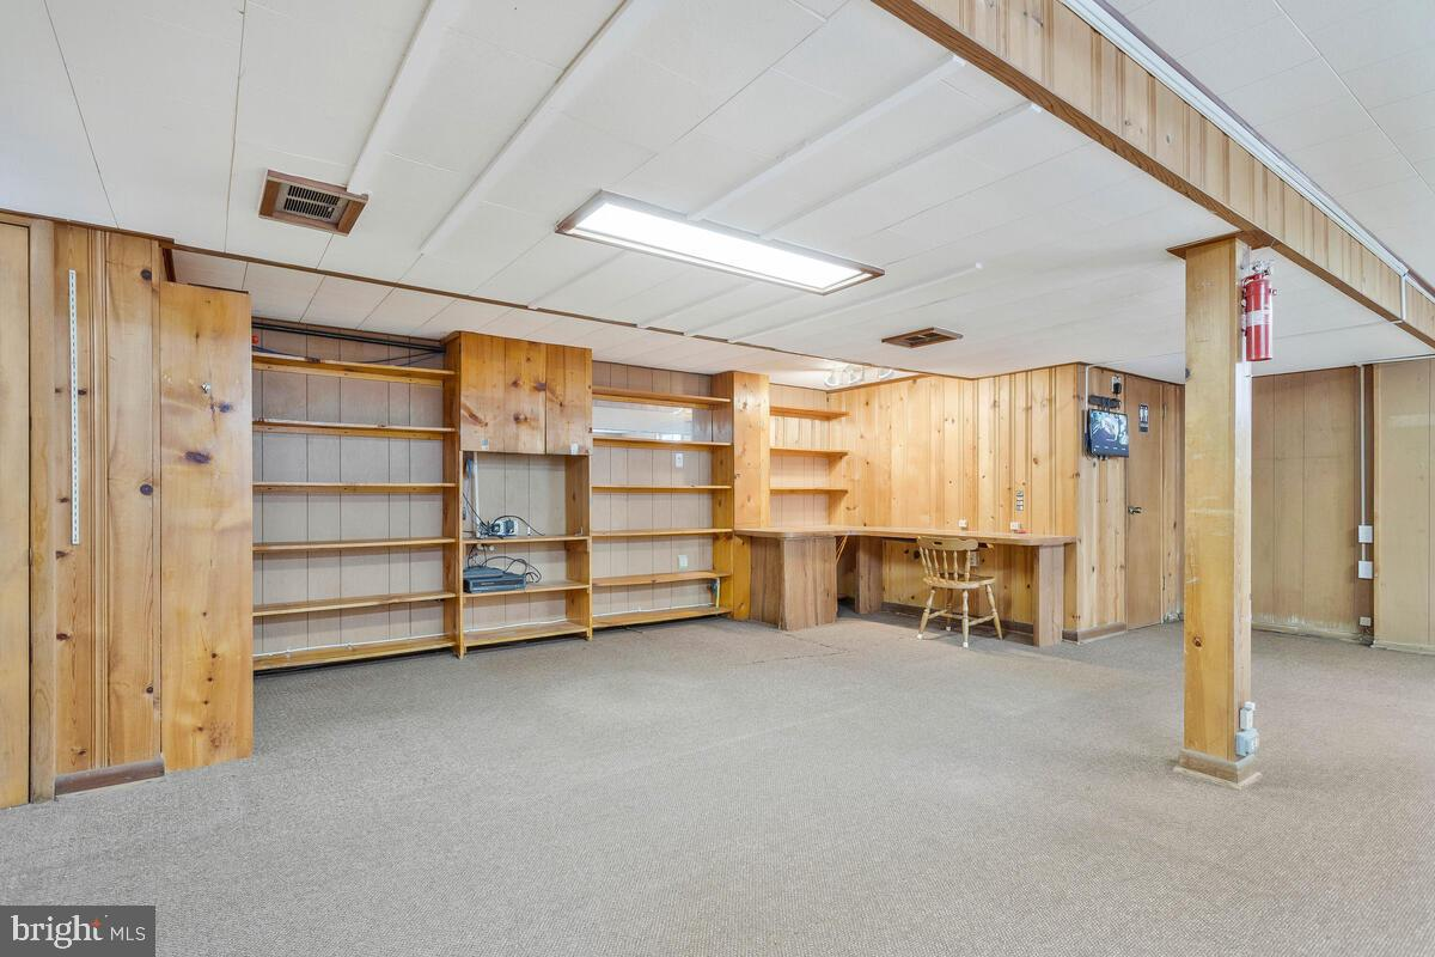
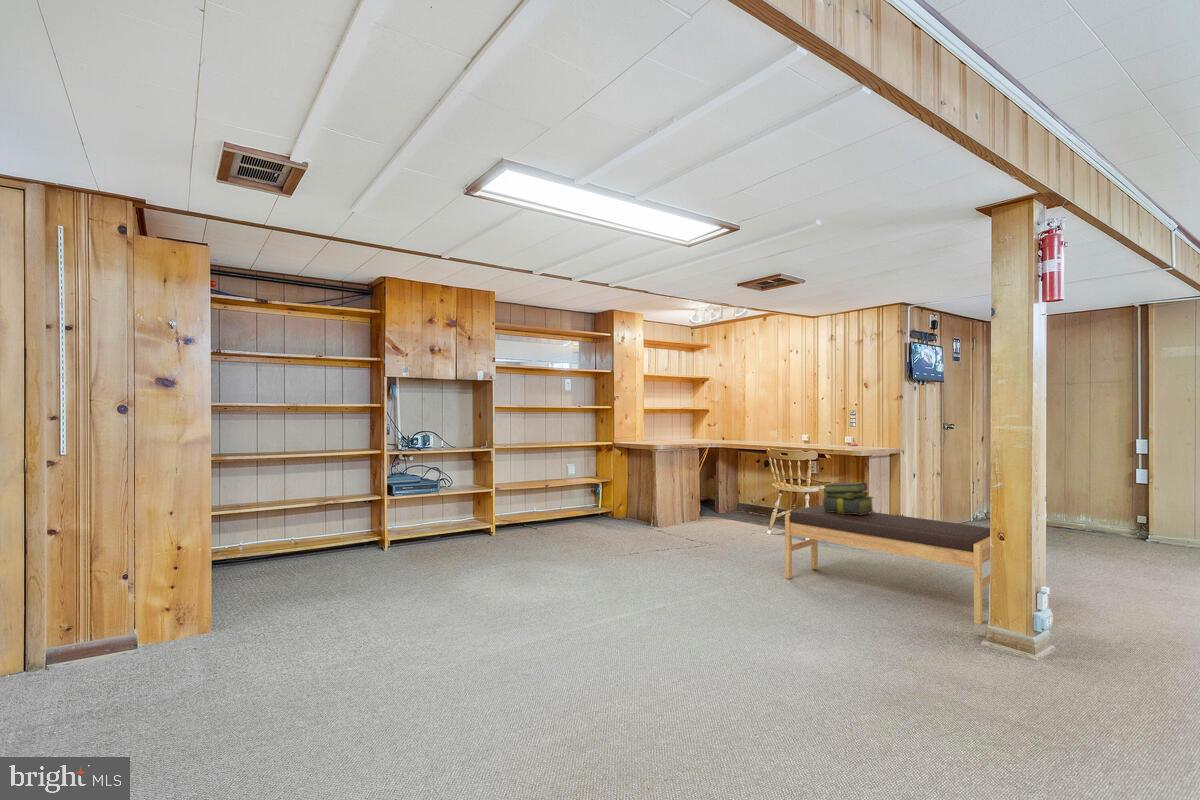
+ stack of books (846, 497)
+ bench (884, 551)
